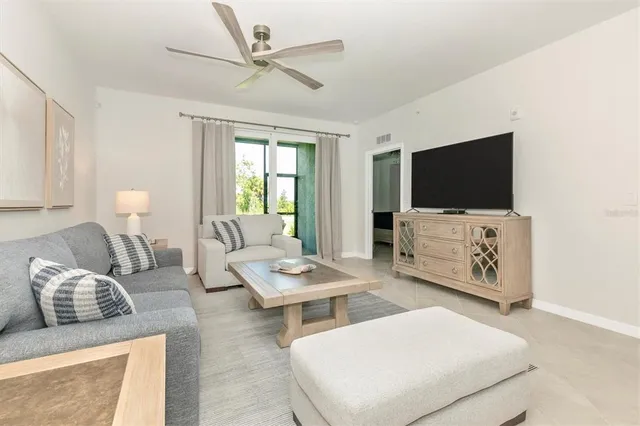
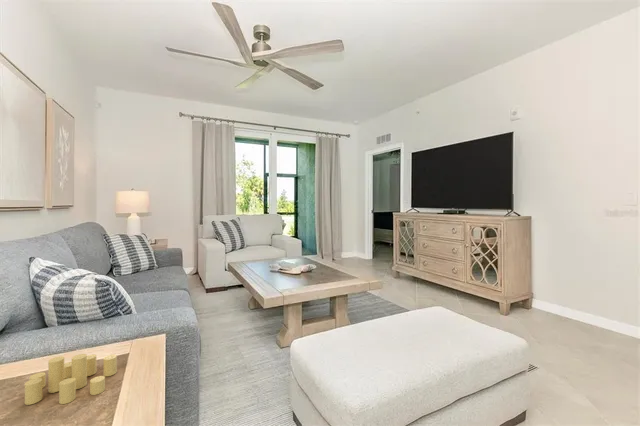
+ candle (69, 372)
